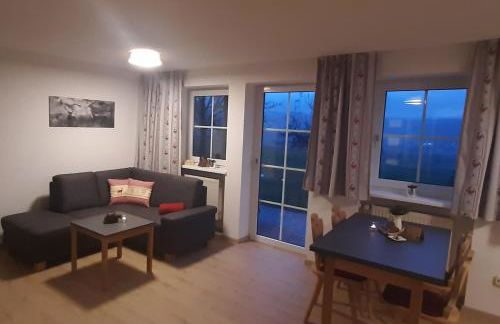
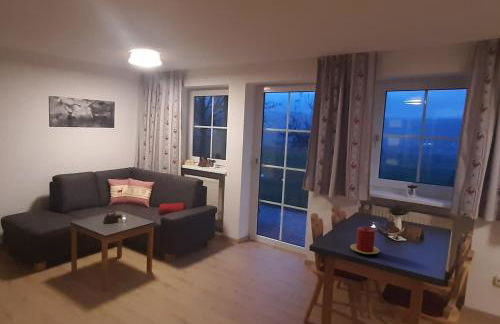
+ candle (365, 239)
